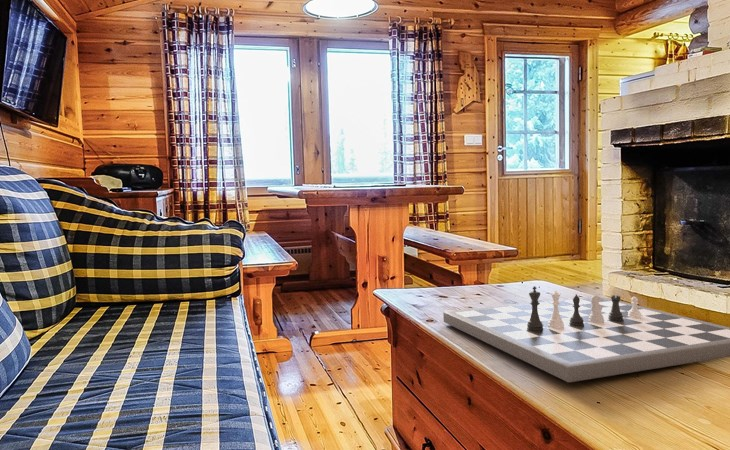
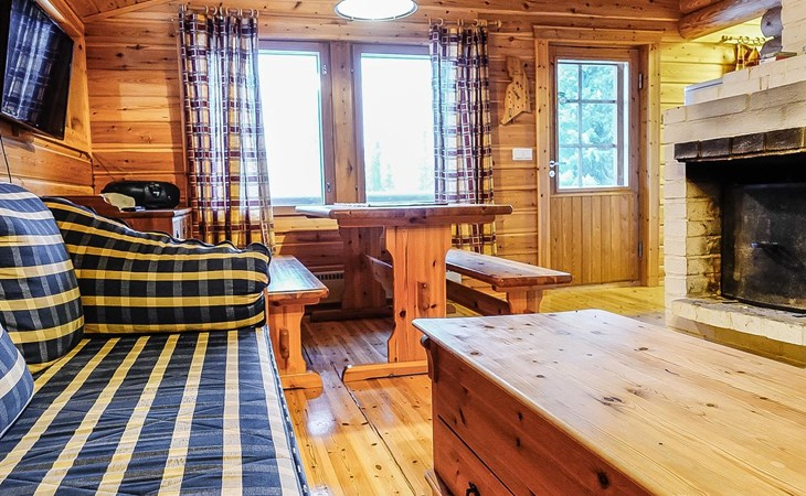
- chess set (586, 308)
